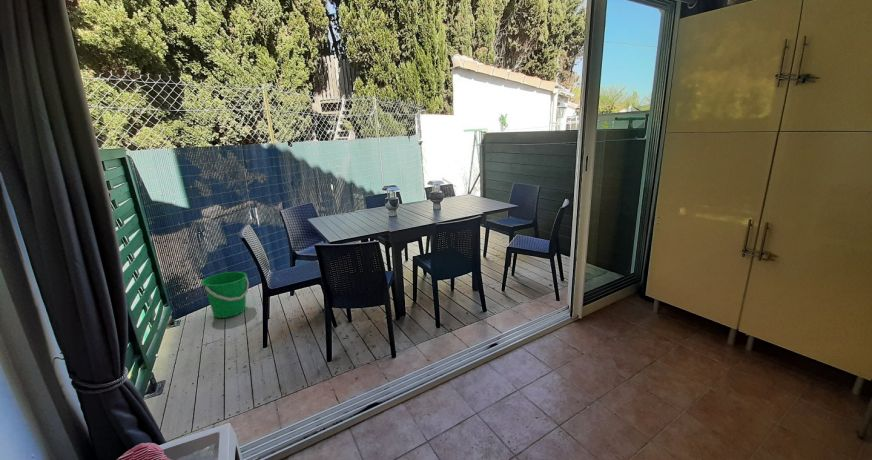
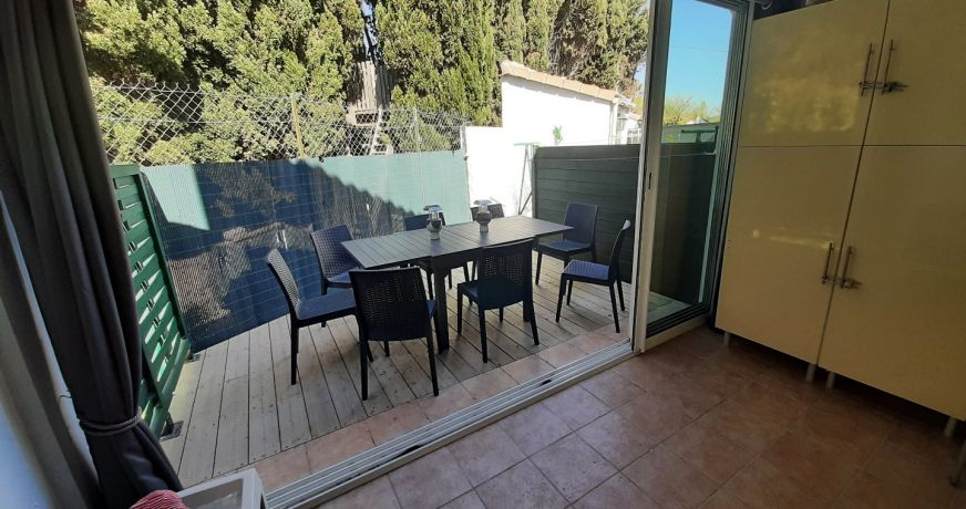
- bucket (227, 295)
